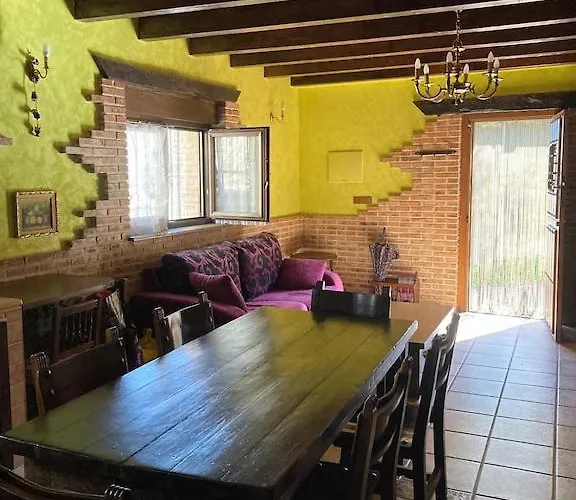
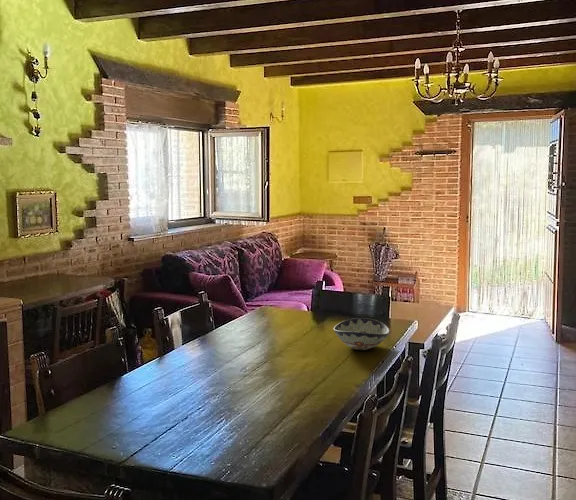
+ decorative bowl (361, 336)
